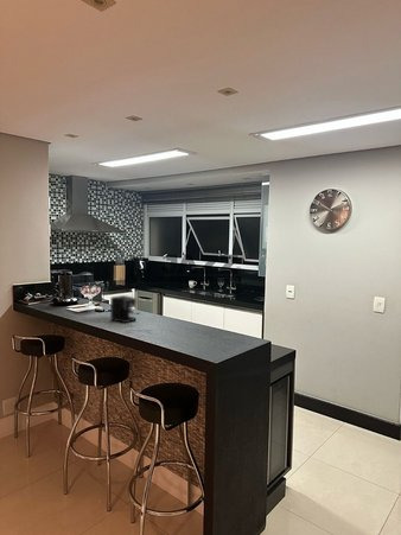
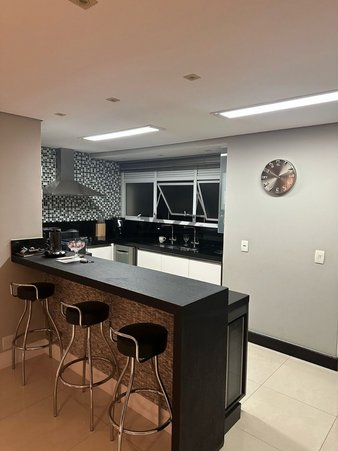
- coffee maker (132, 306)
